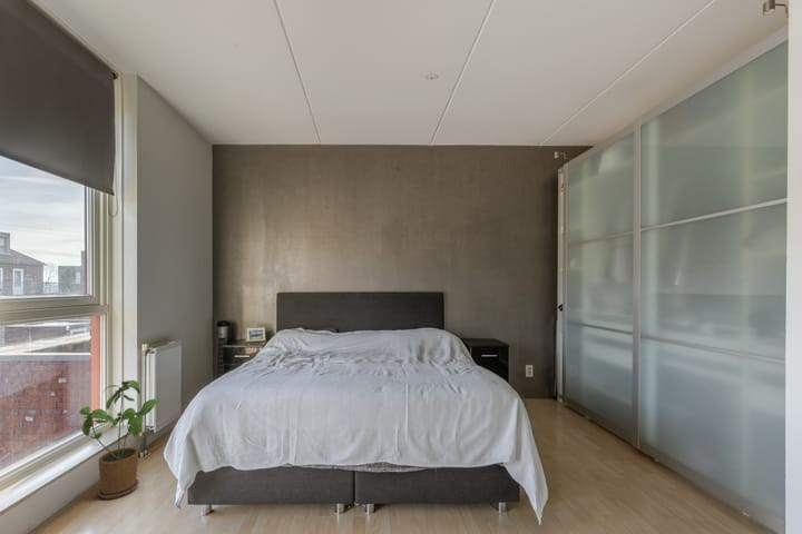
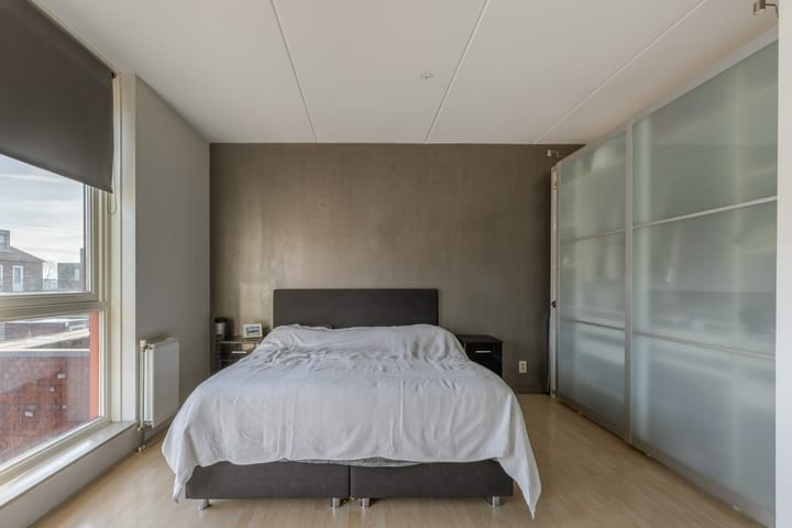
- house plant (124, 436)
